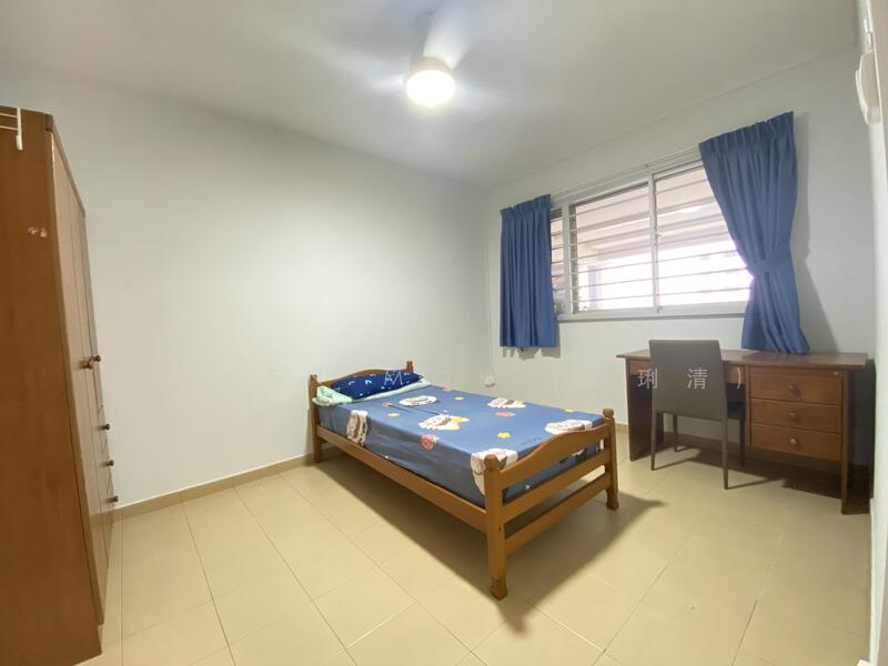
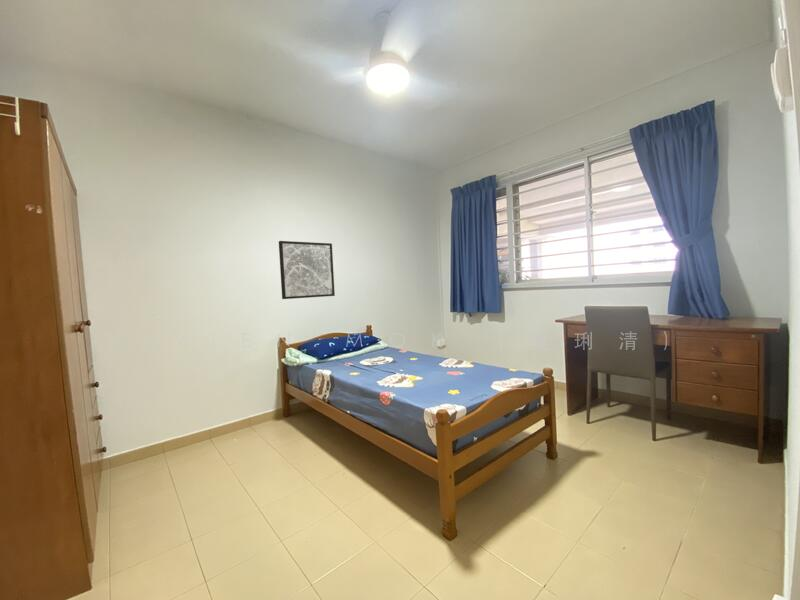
+ wall art (308, 270)
